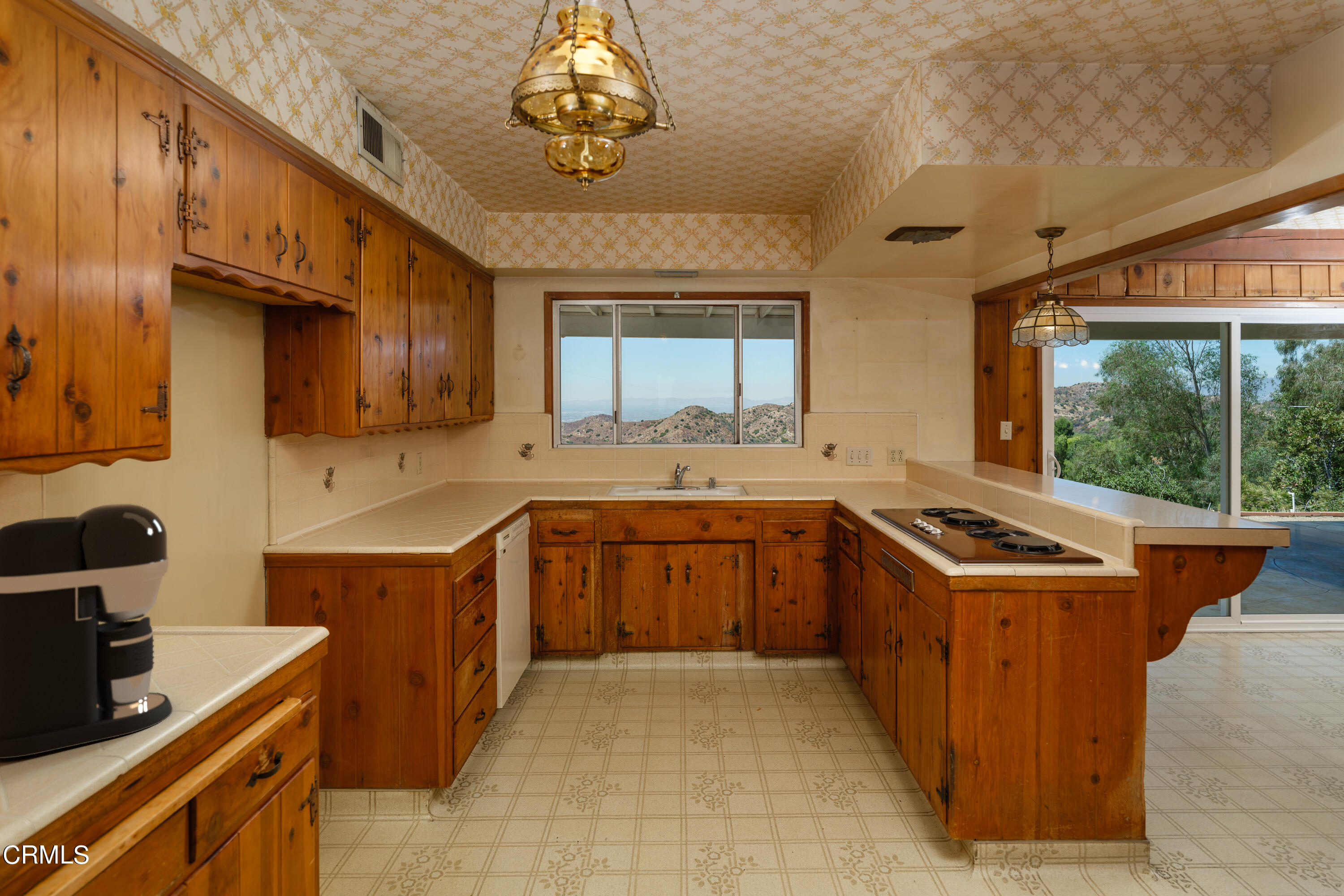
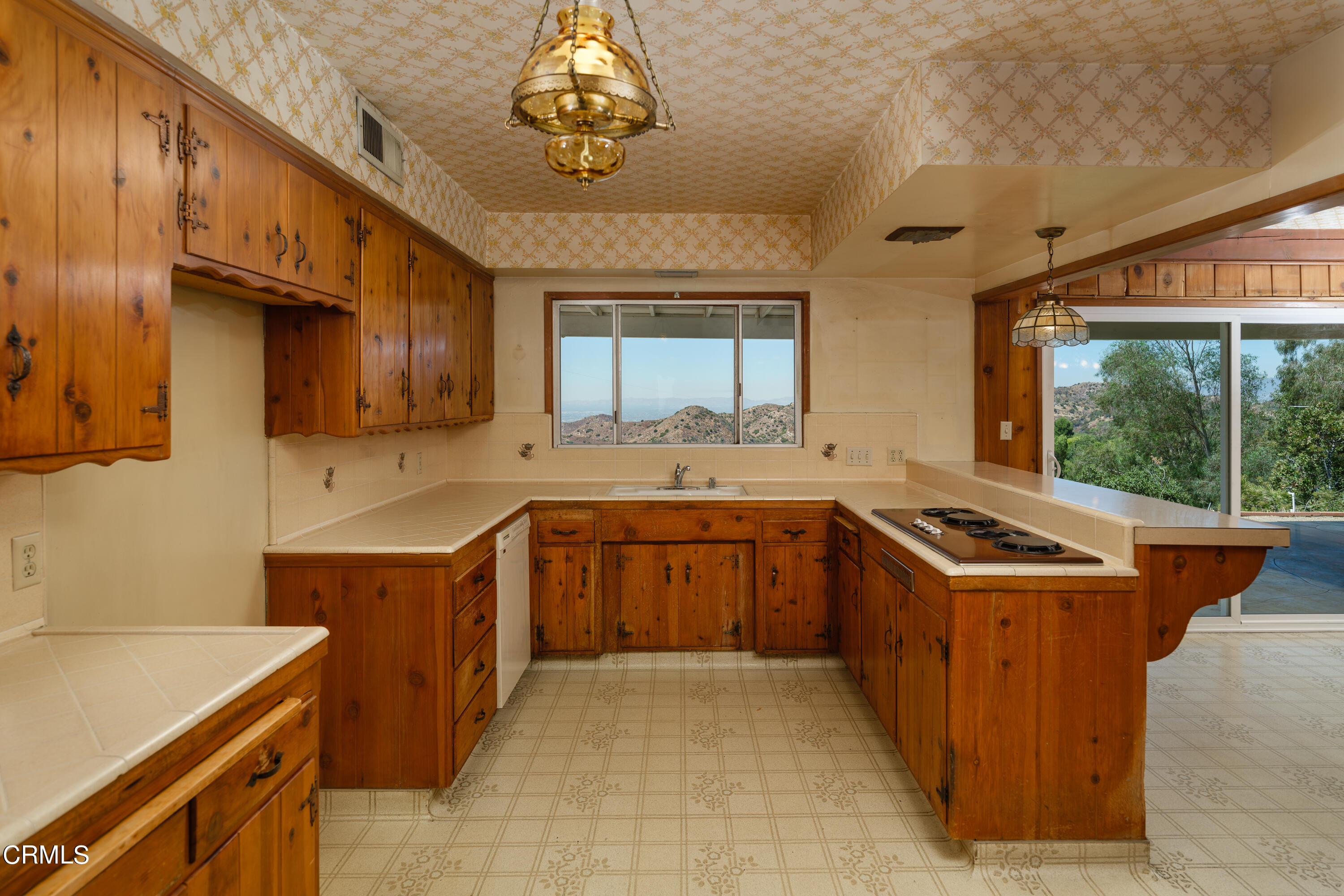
- coffee maker (82, 618)
